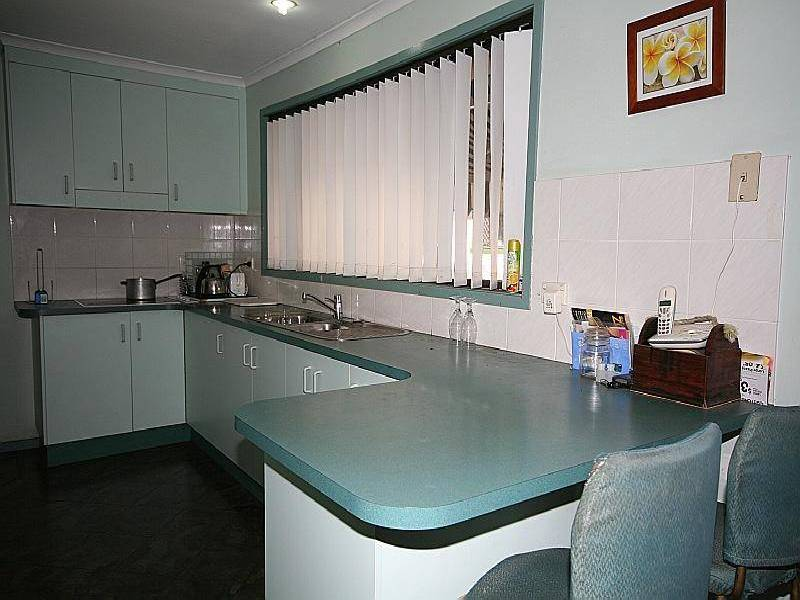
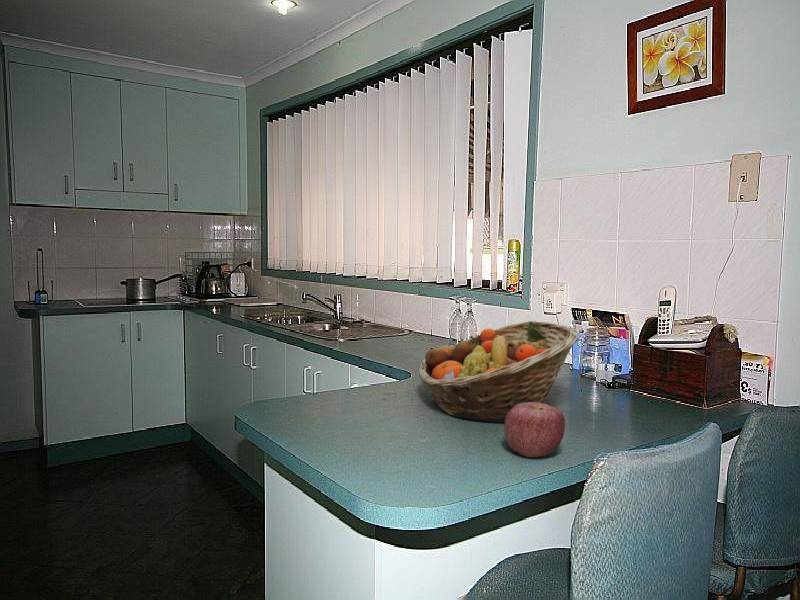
+ apple (534, 429)
+ fruit basket (495, 365)
